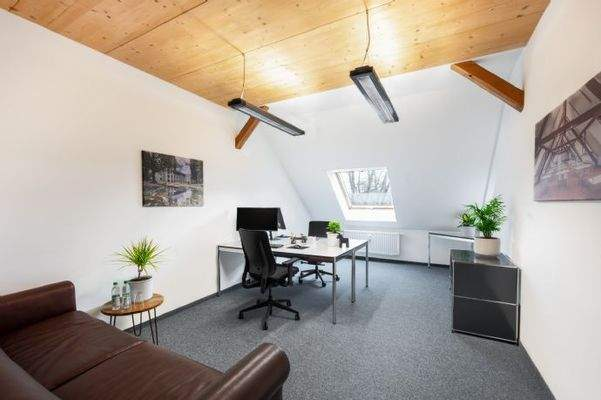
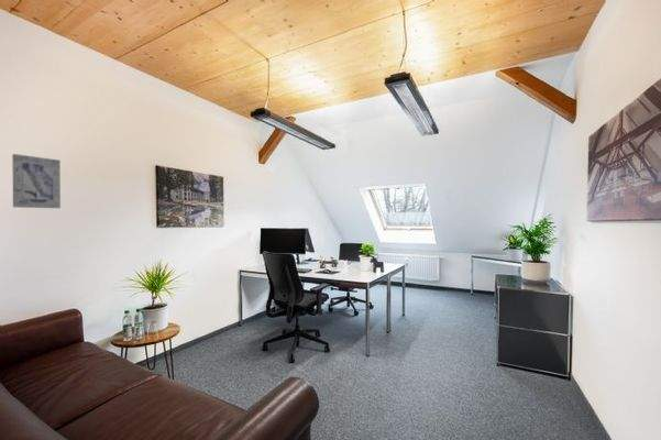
+ wall art (37, 182)
